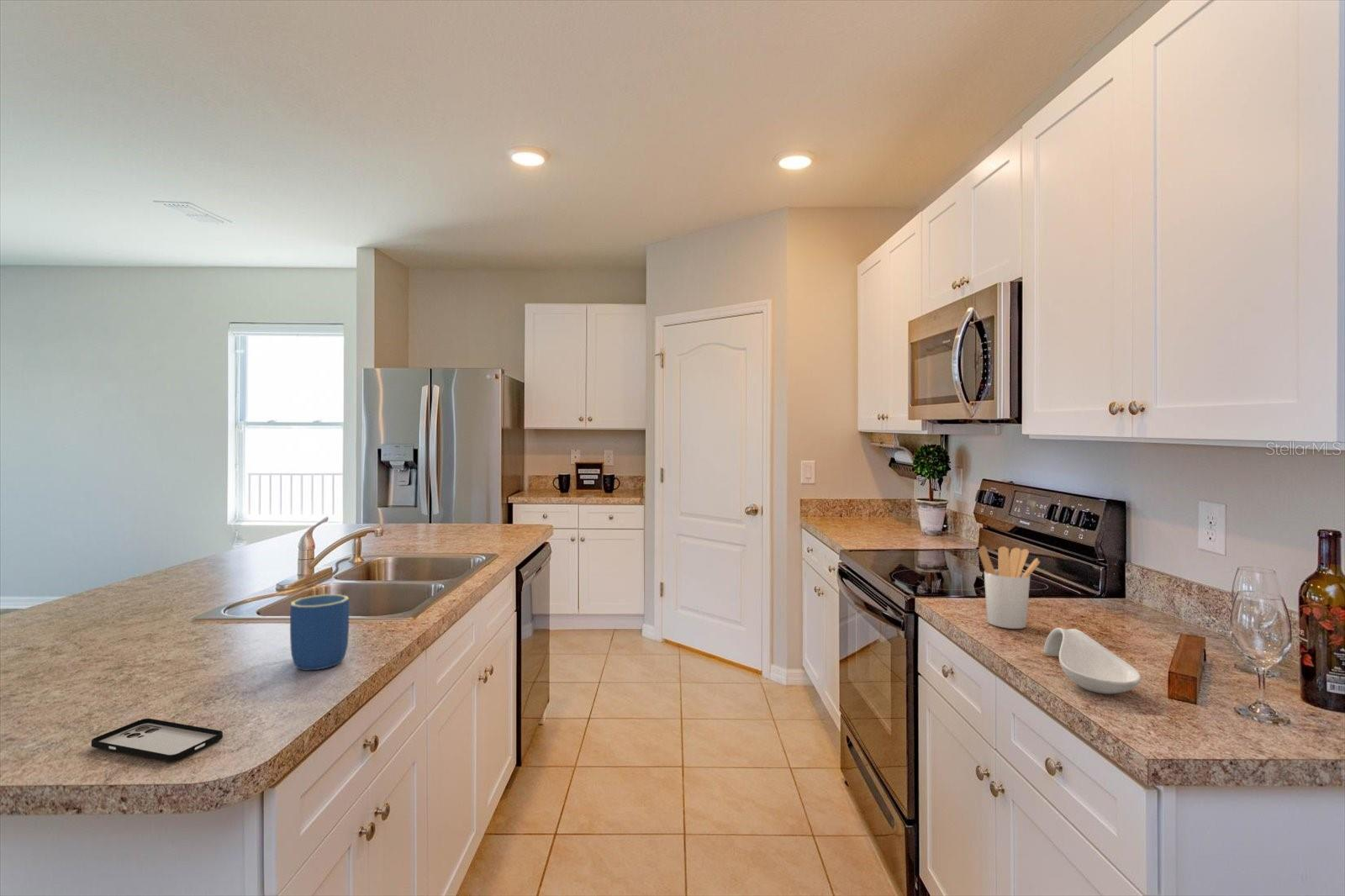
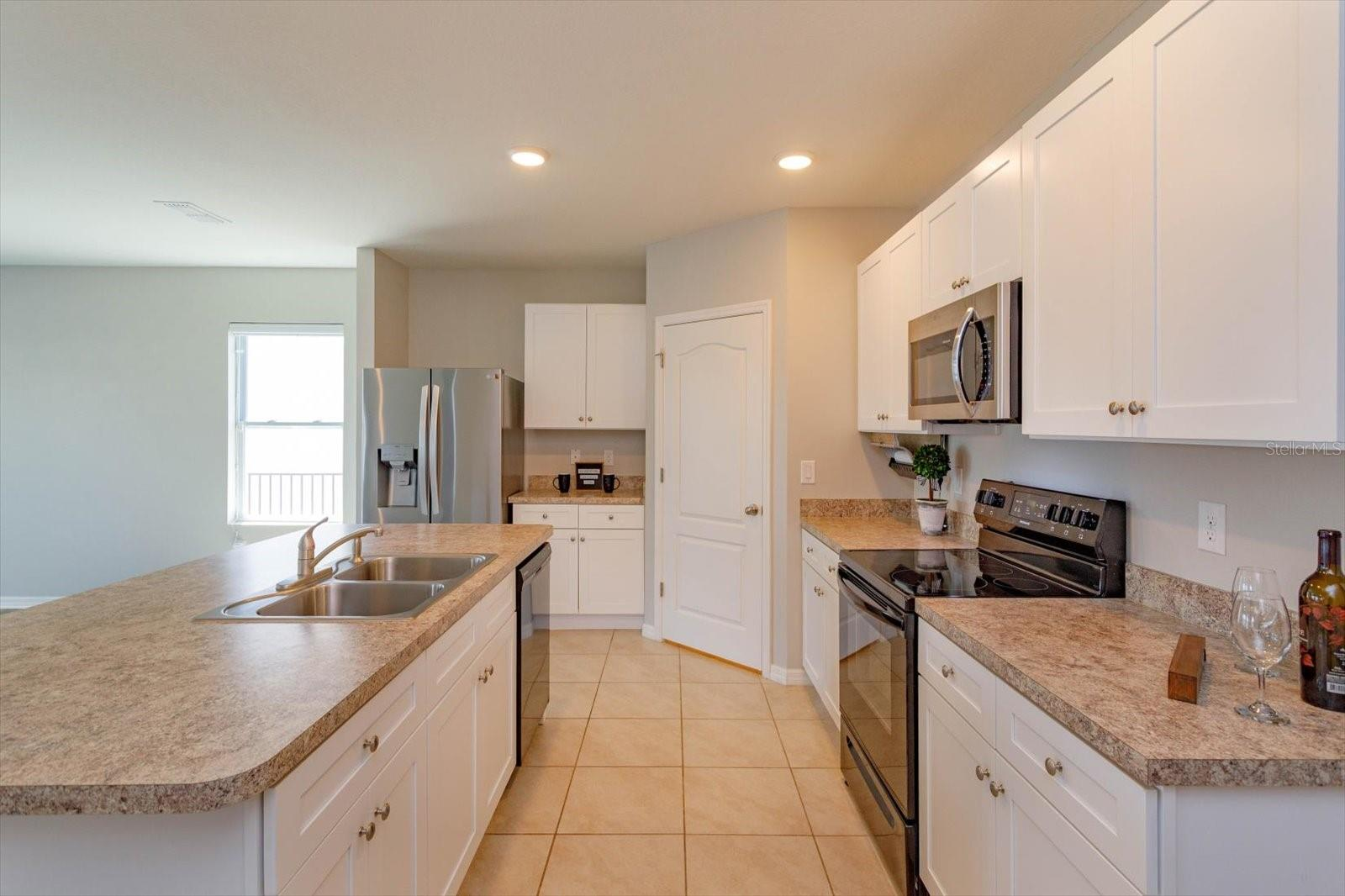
- spoon rest (1082, 656)
- mug (319, 630)
- smartphone (158, 738)
- utensil holder (1008, 584)
